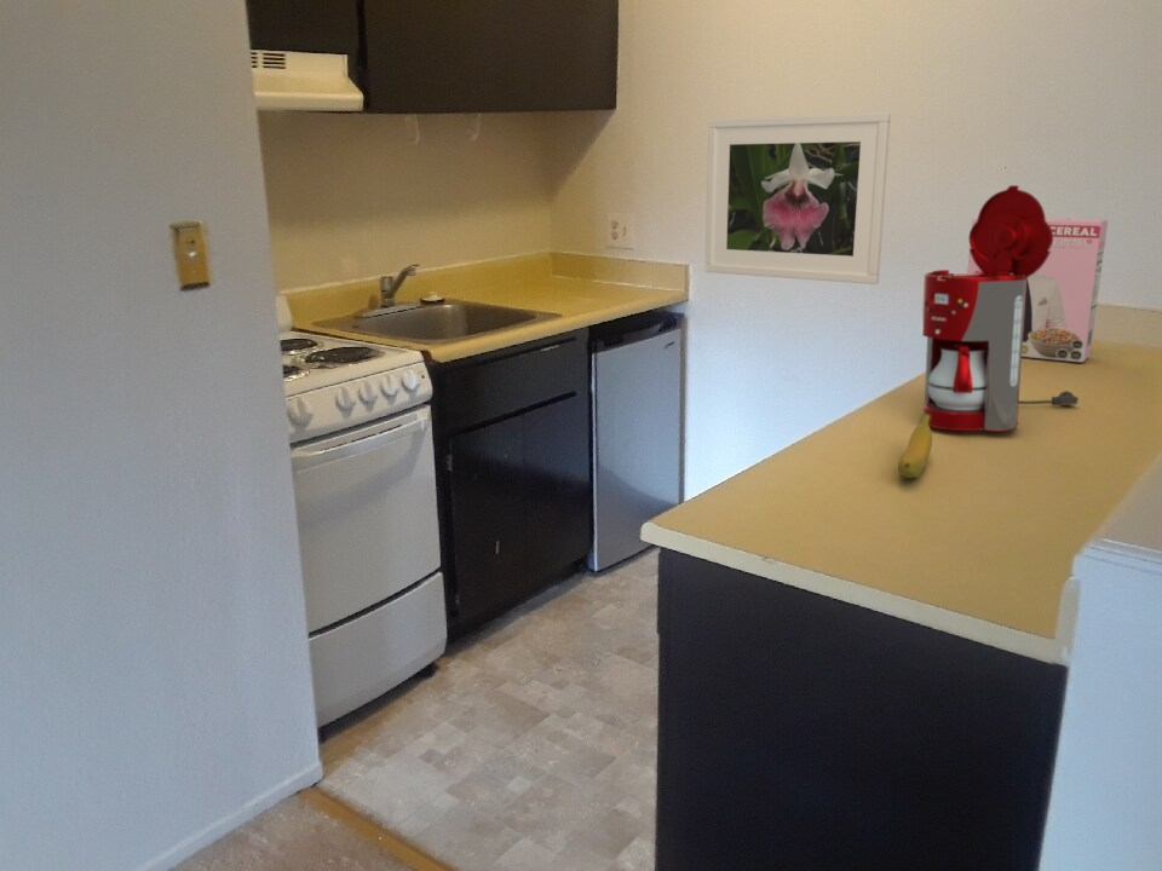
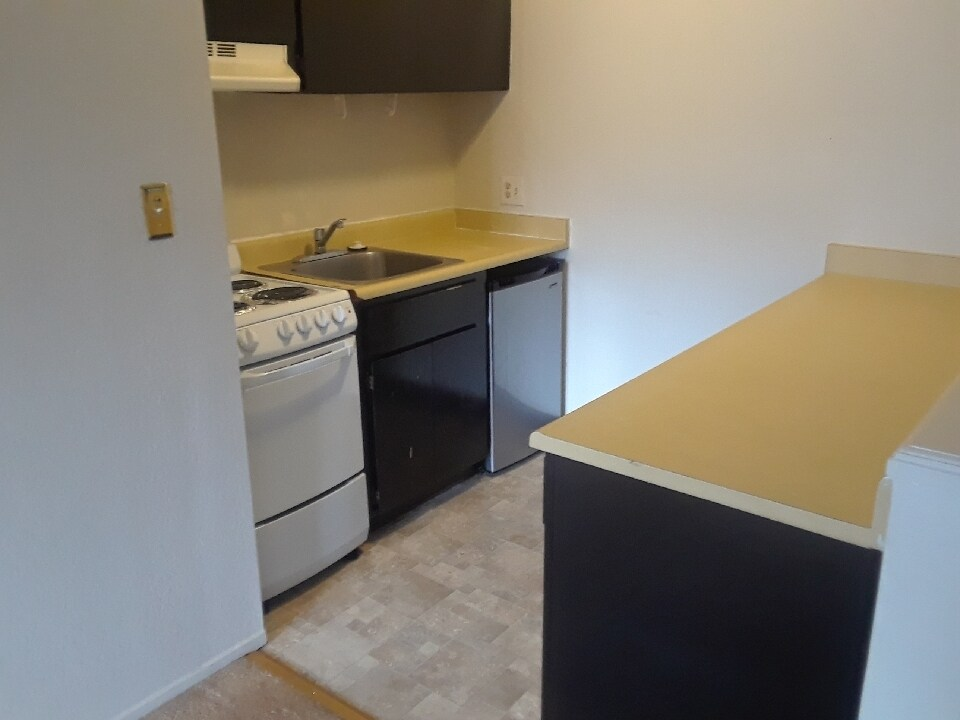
- banana (916, 448)
- cereal box (1030, 287)
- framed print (790, 198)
- coffee maker (996, 301)
